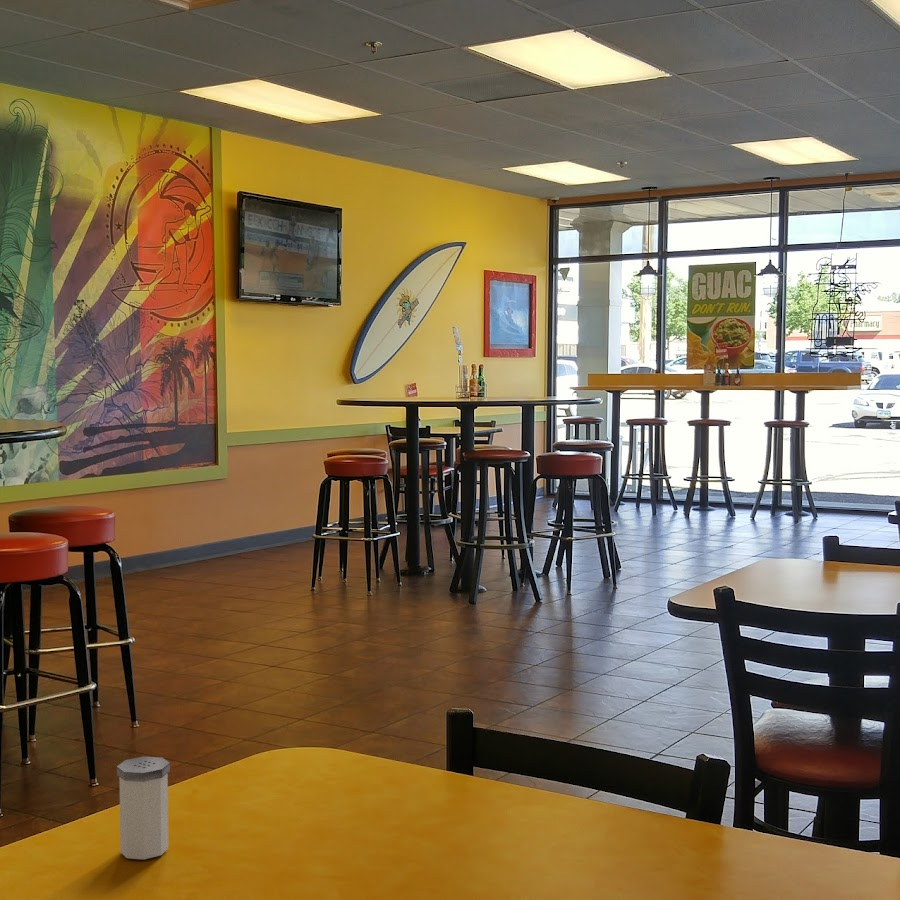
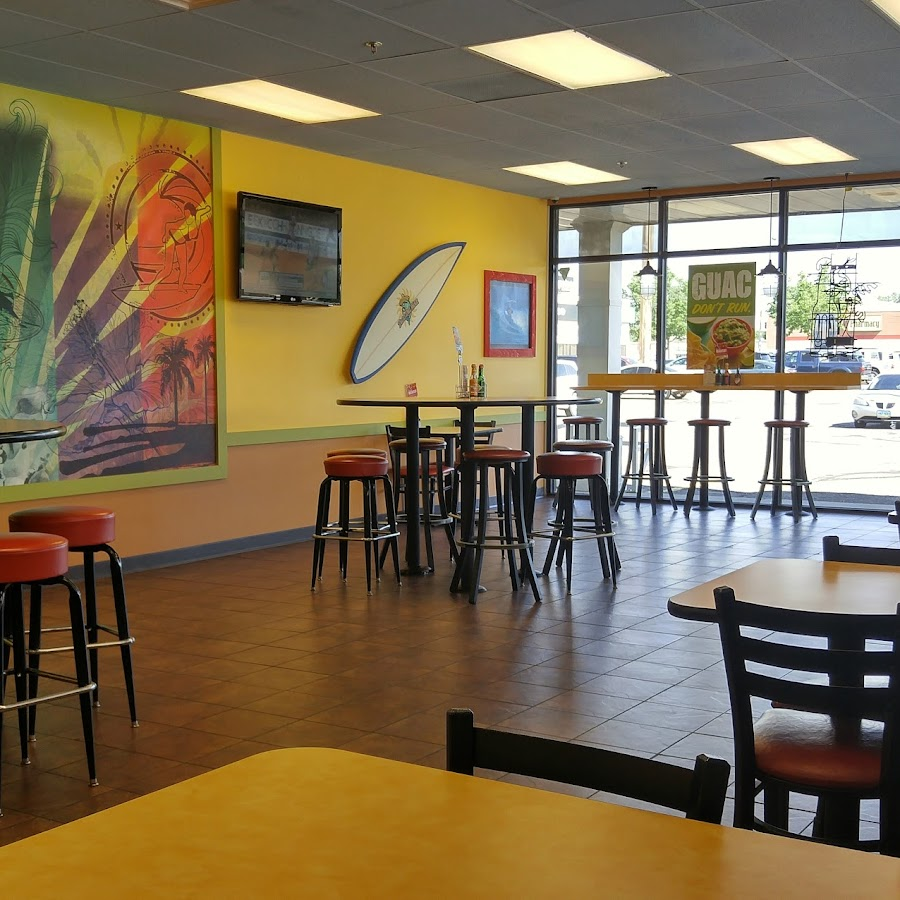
- salt shaker (143, 807)
